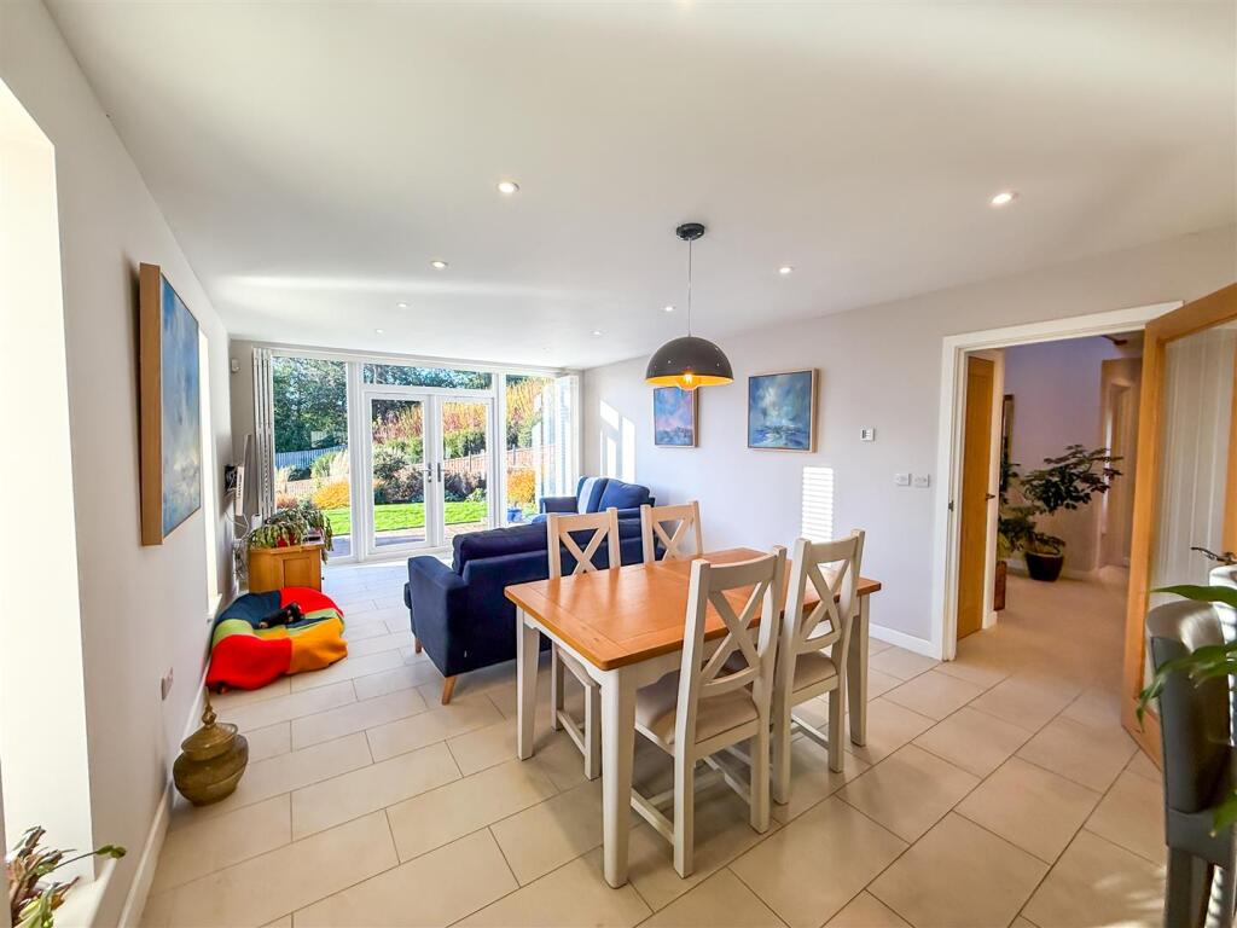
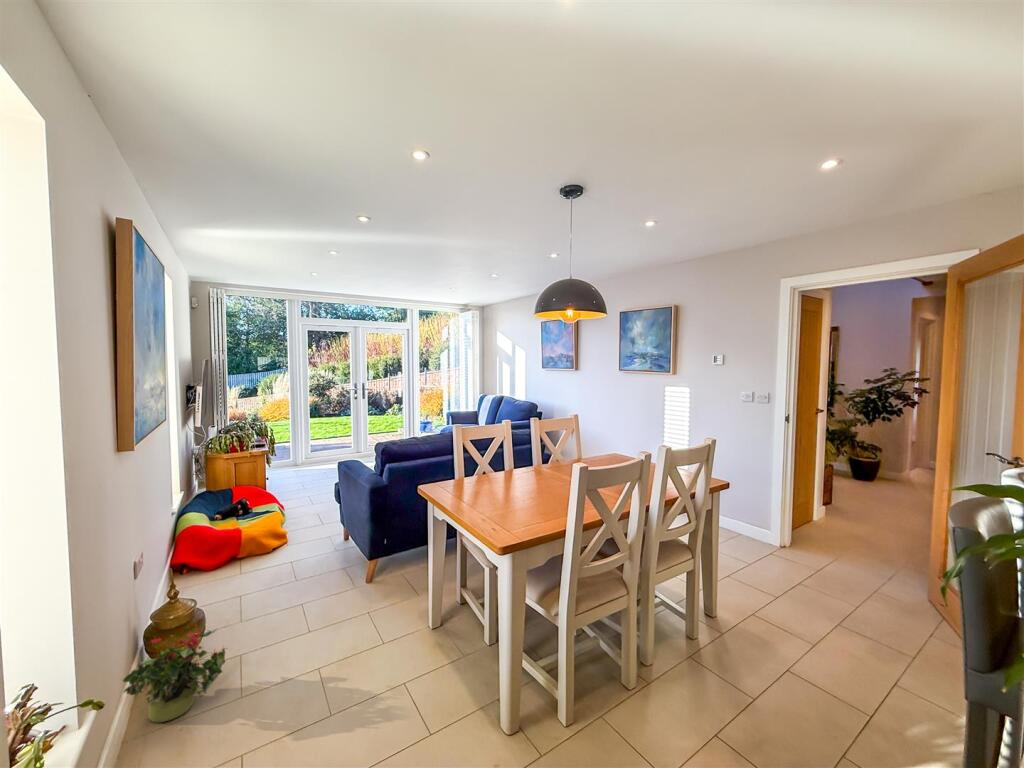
+ potted plant (177, 667)
